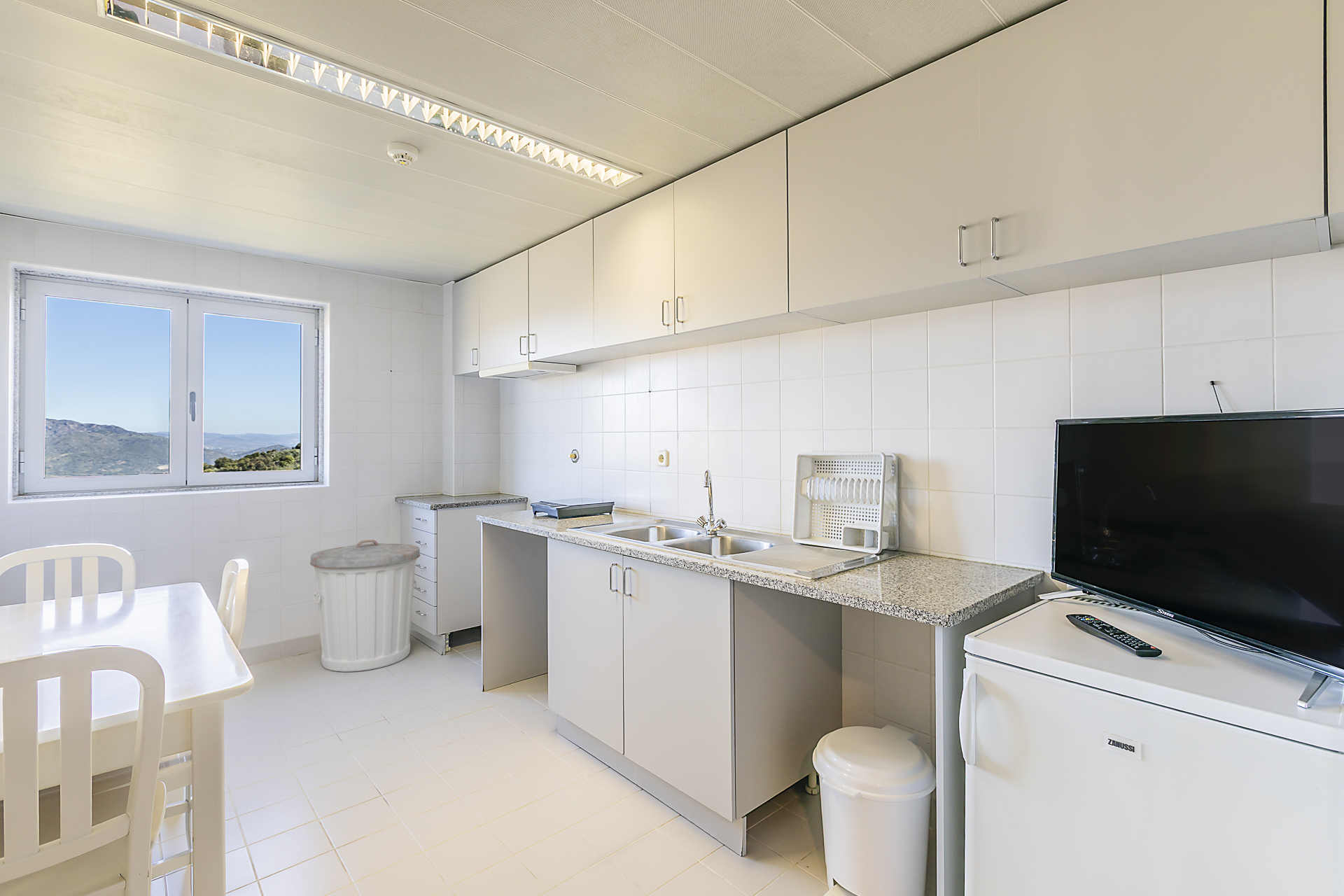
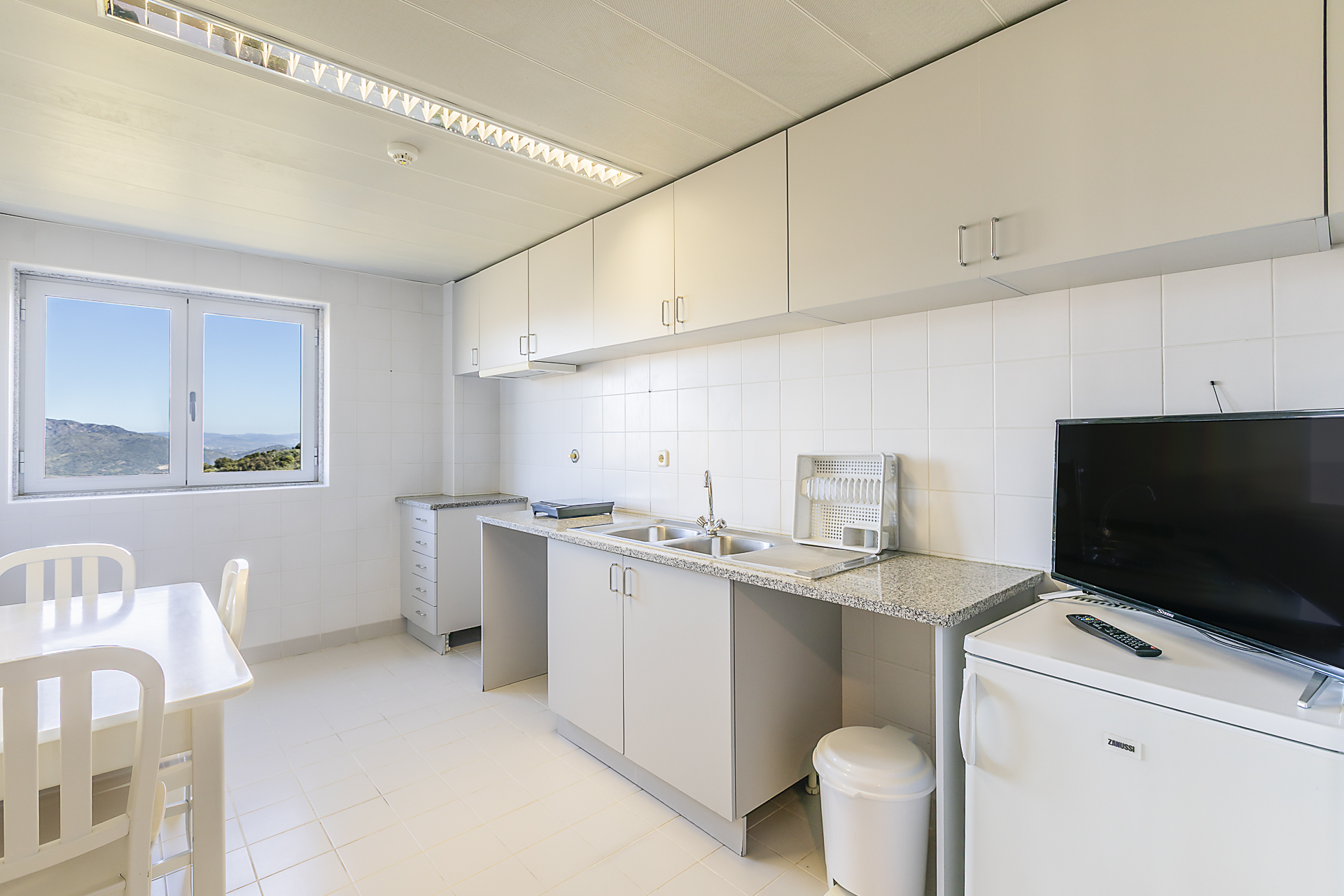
- trash can (367, 598)
